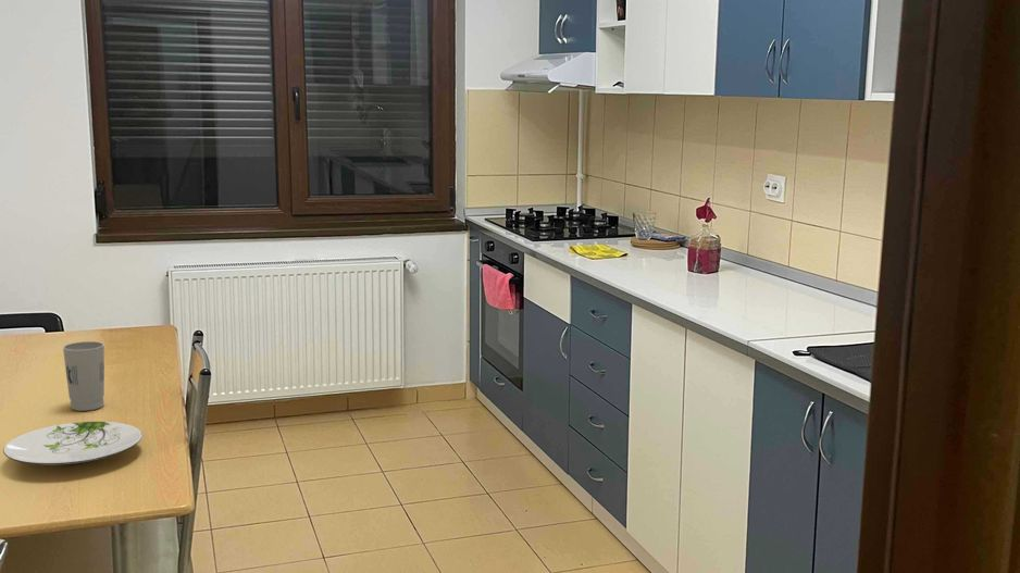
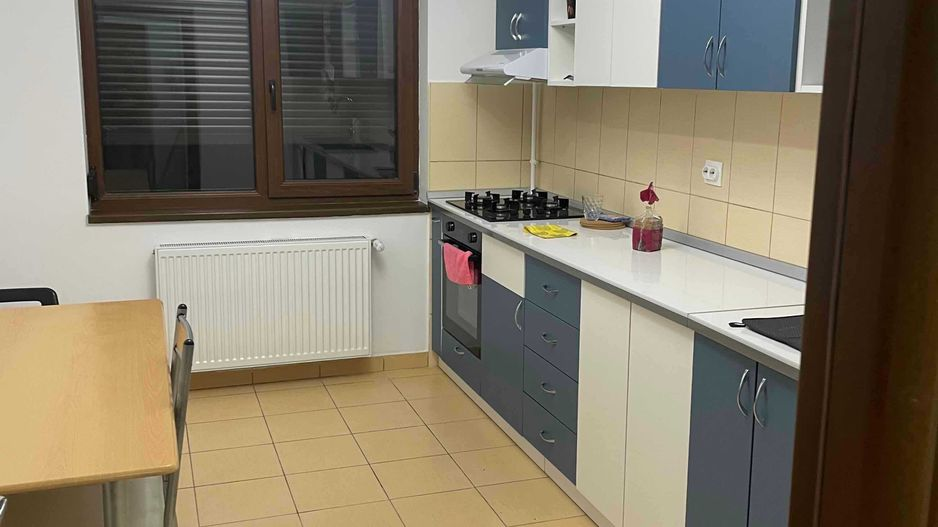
- plate (75, 448)
- cup (85, 376)
